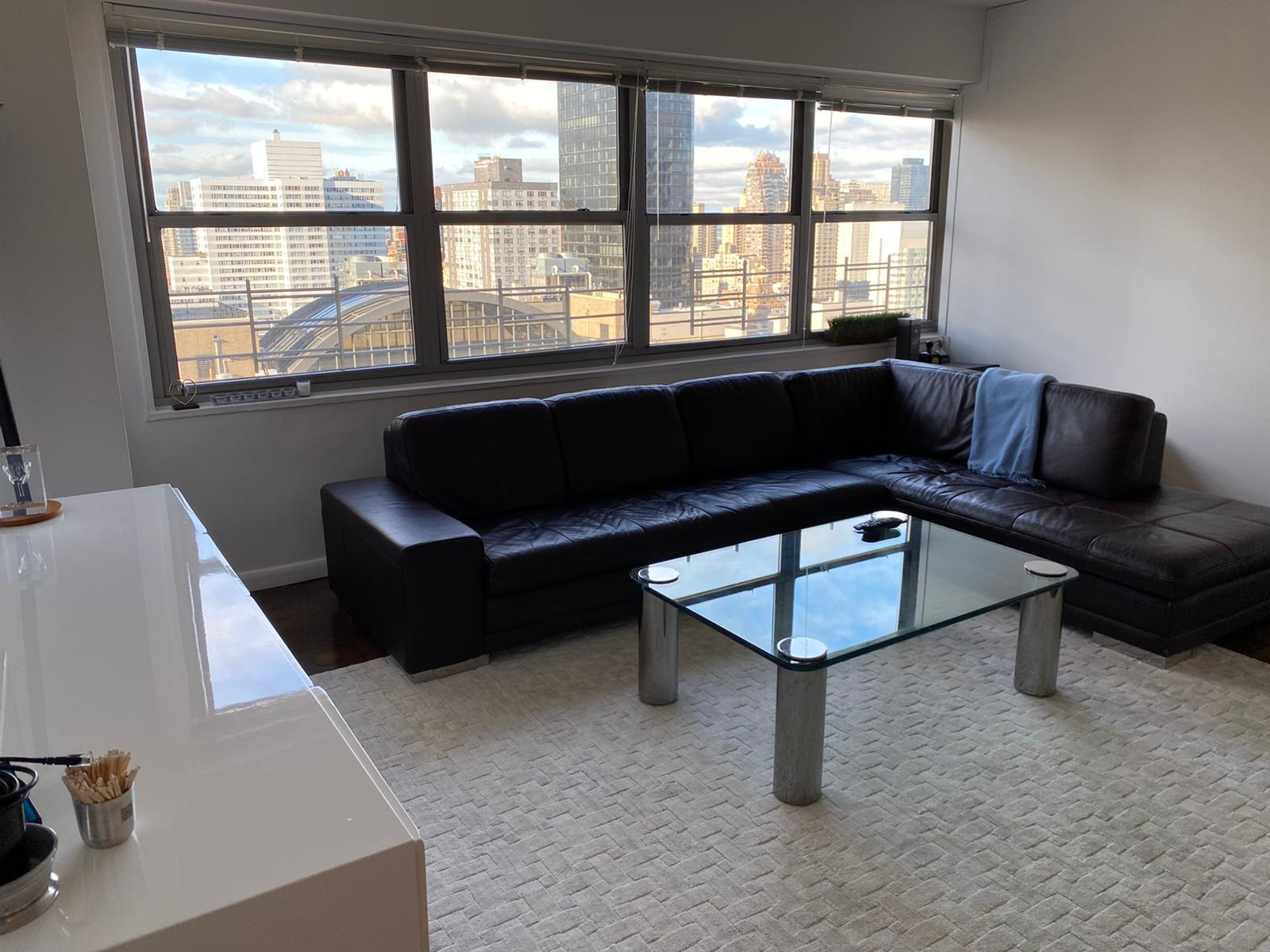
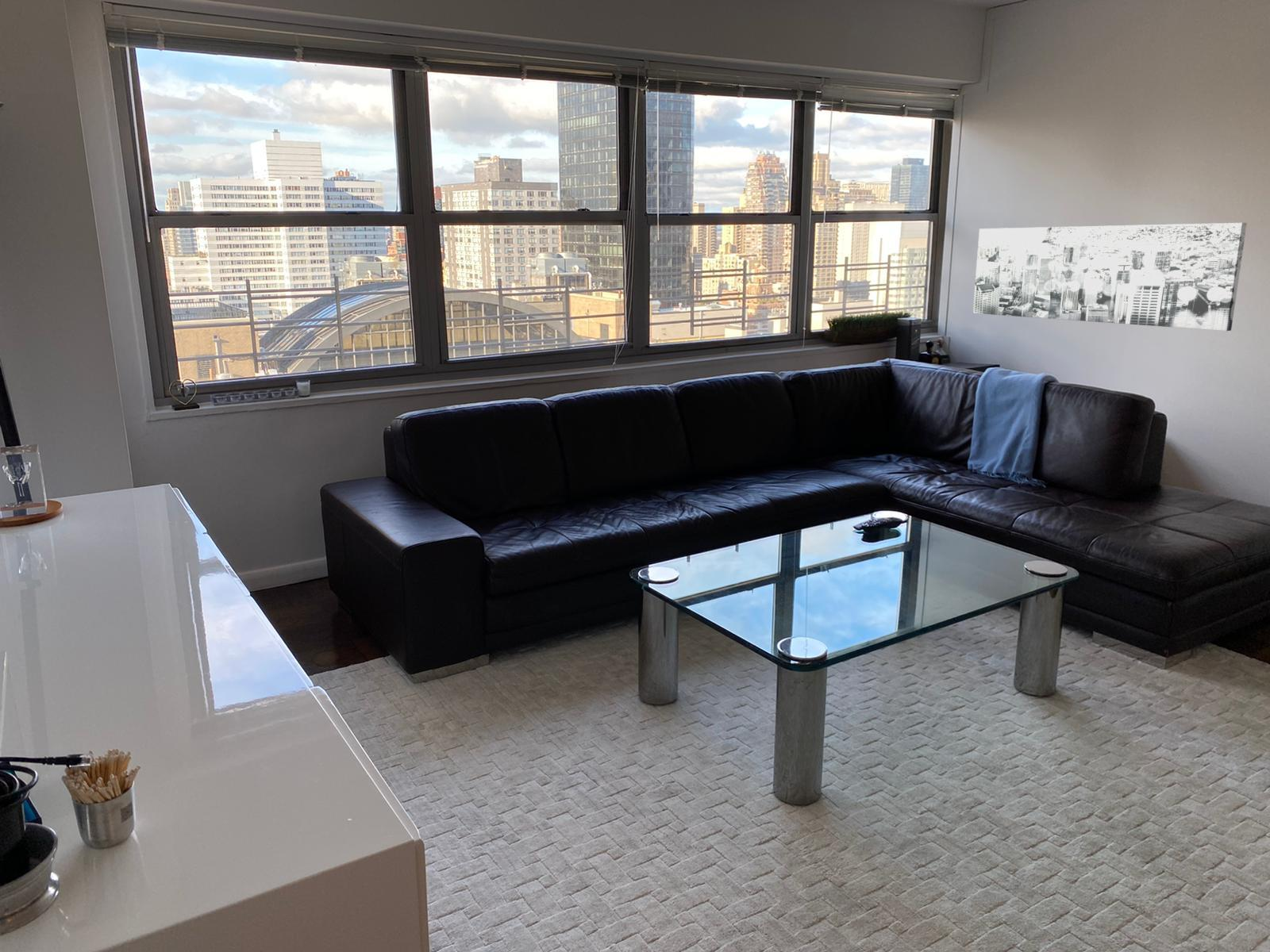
+ wall art (1091, 274)
